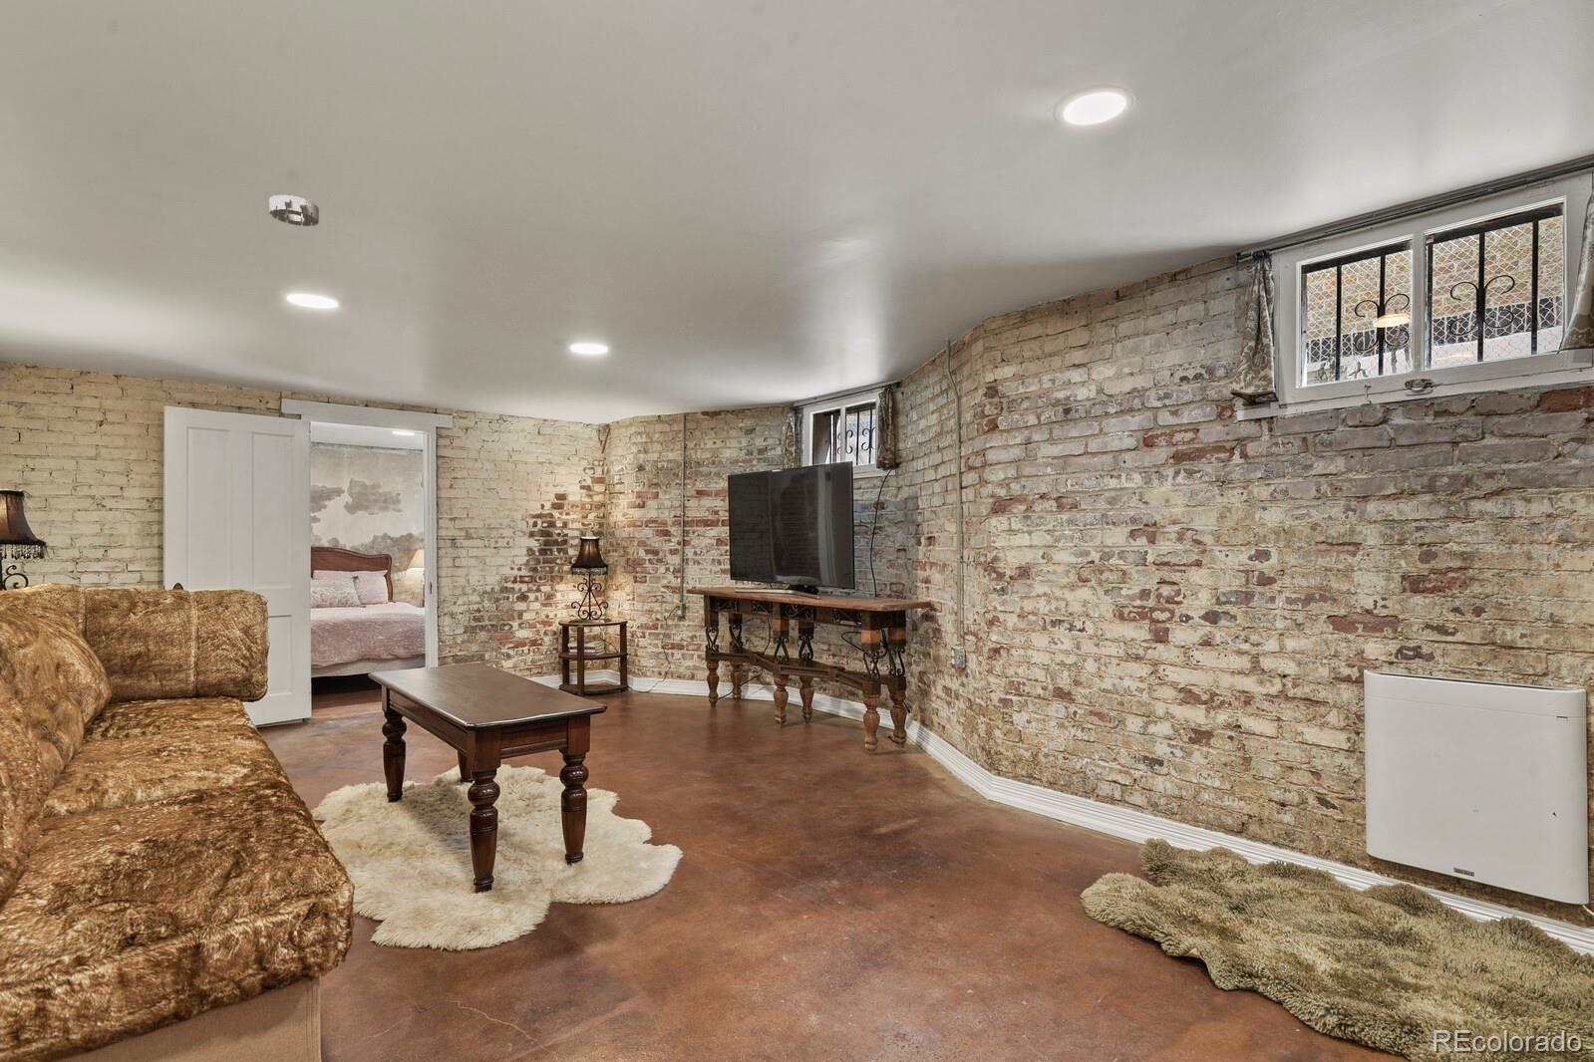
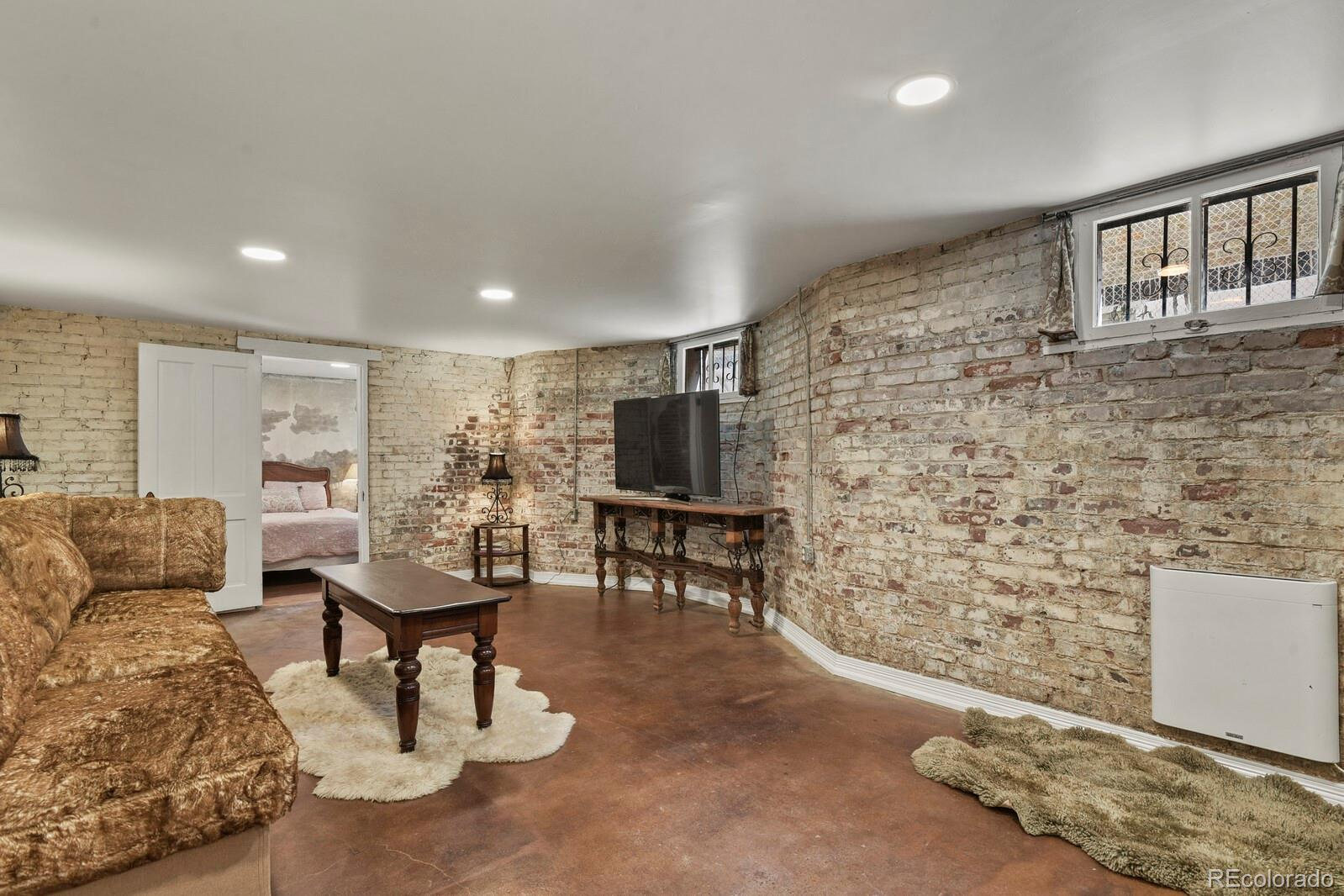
- smoke detector (294, 210)
